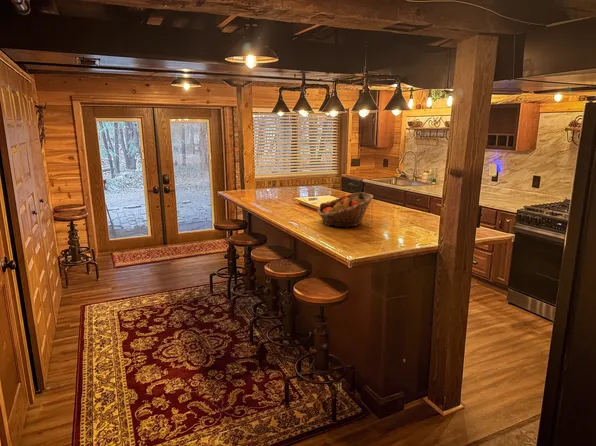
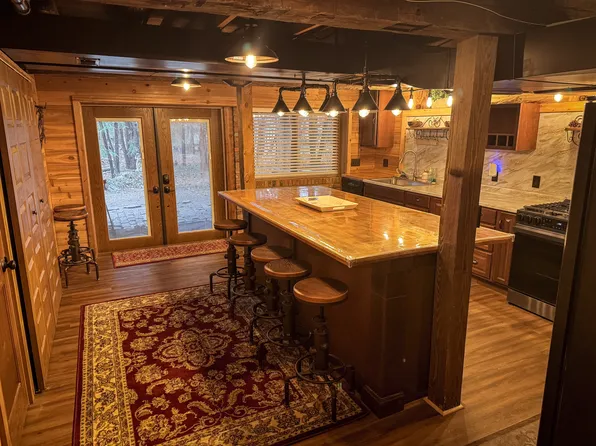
- fruit basket (344, 208)
